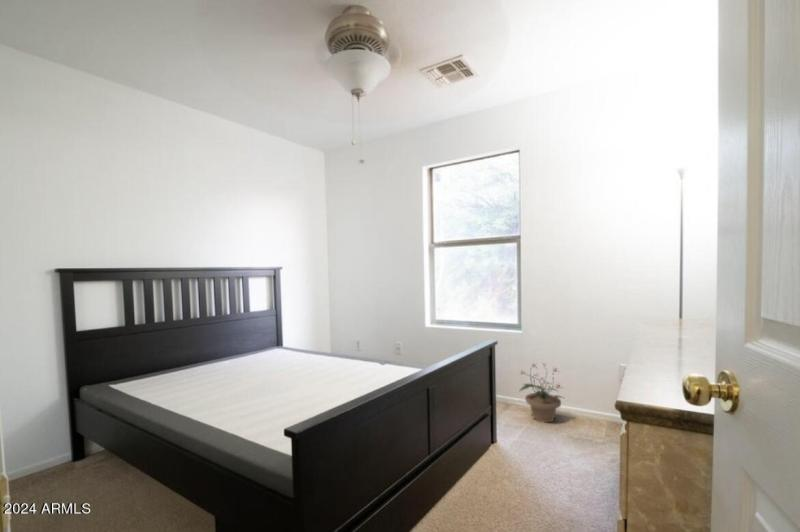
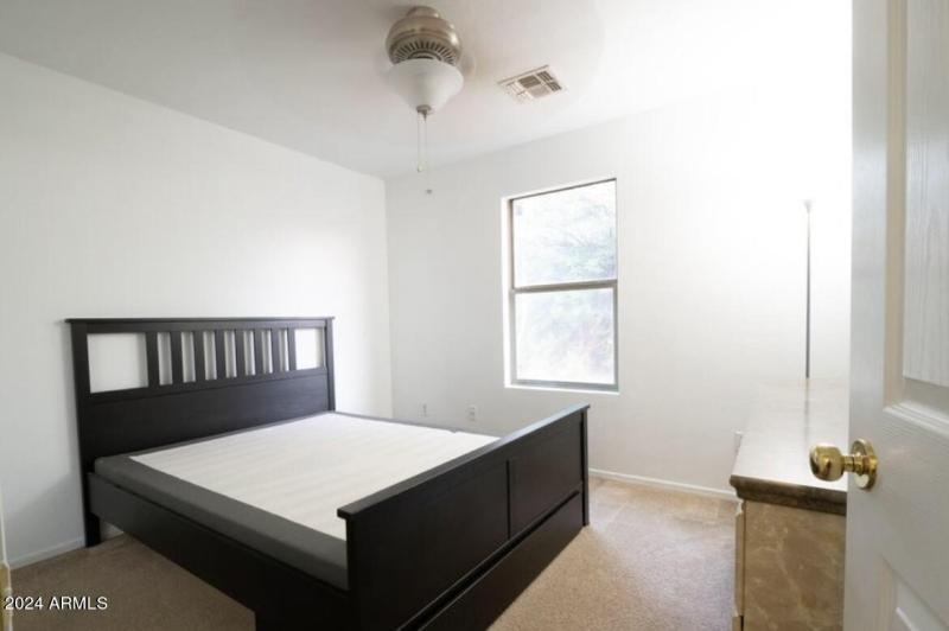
- potted plant (542, 391)
